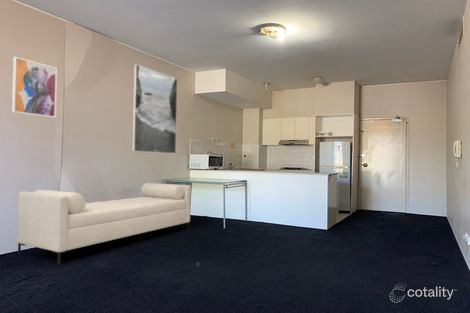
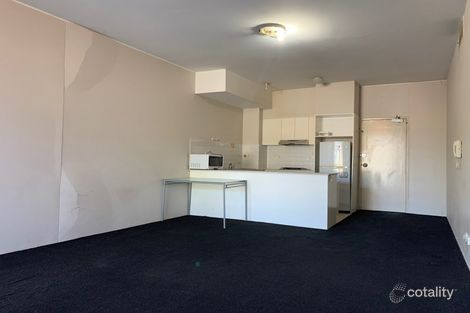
- wall art (35, 88)
- sofa (118, 213)
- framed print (156, 112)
